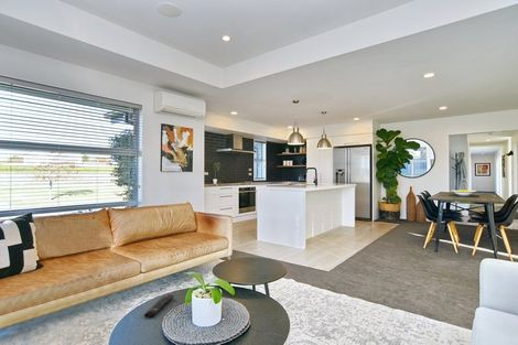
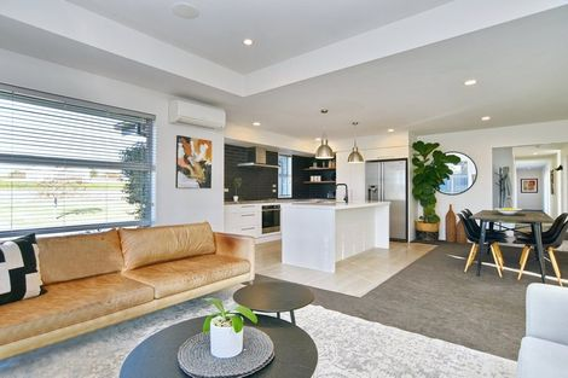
- remote control (160, 304)
